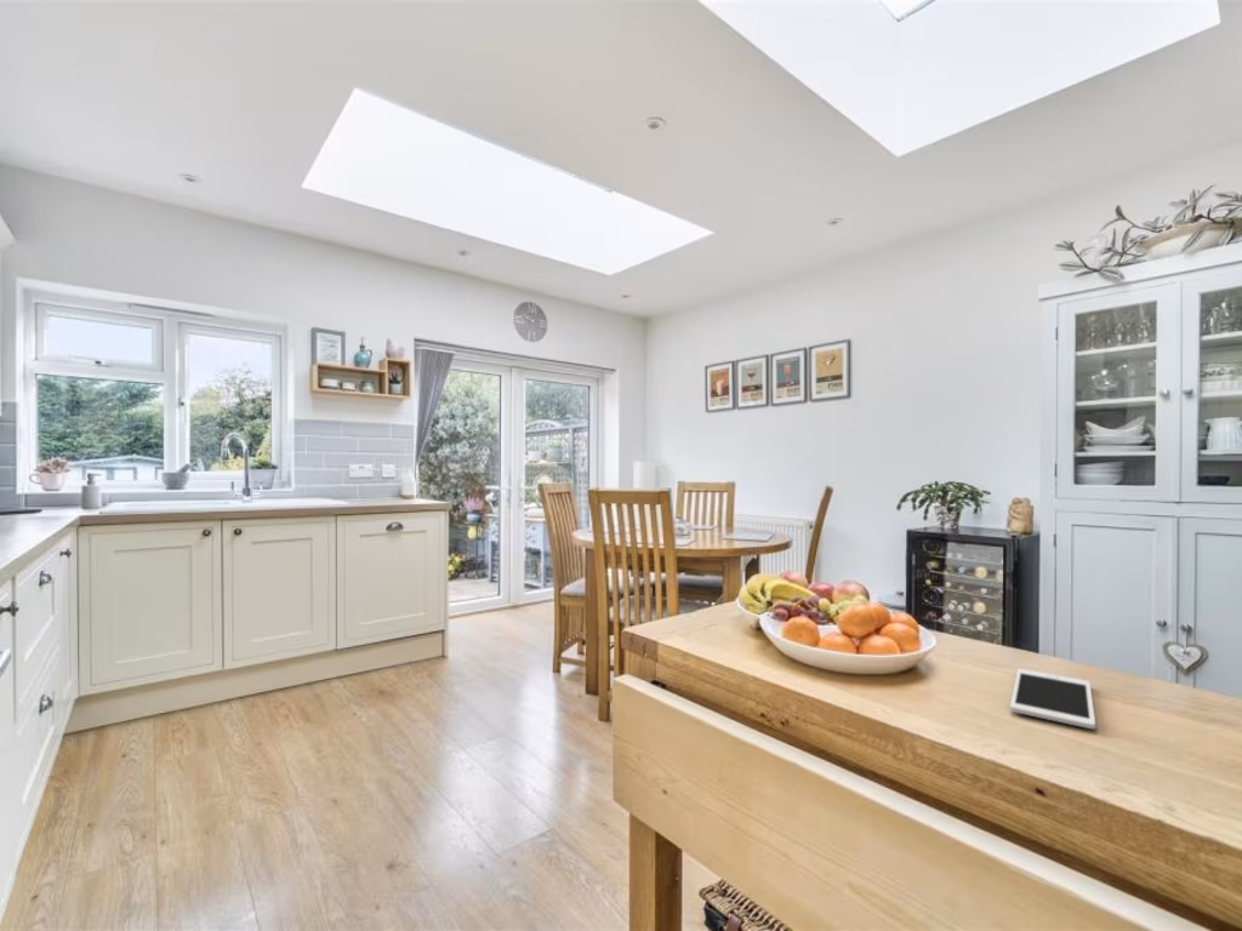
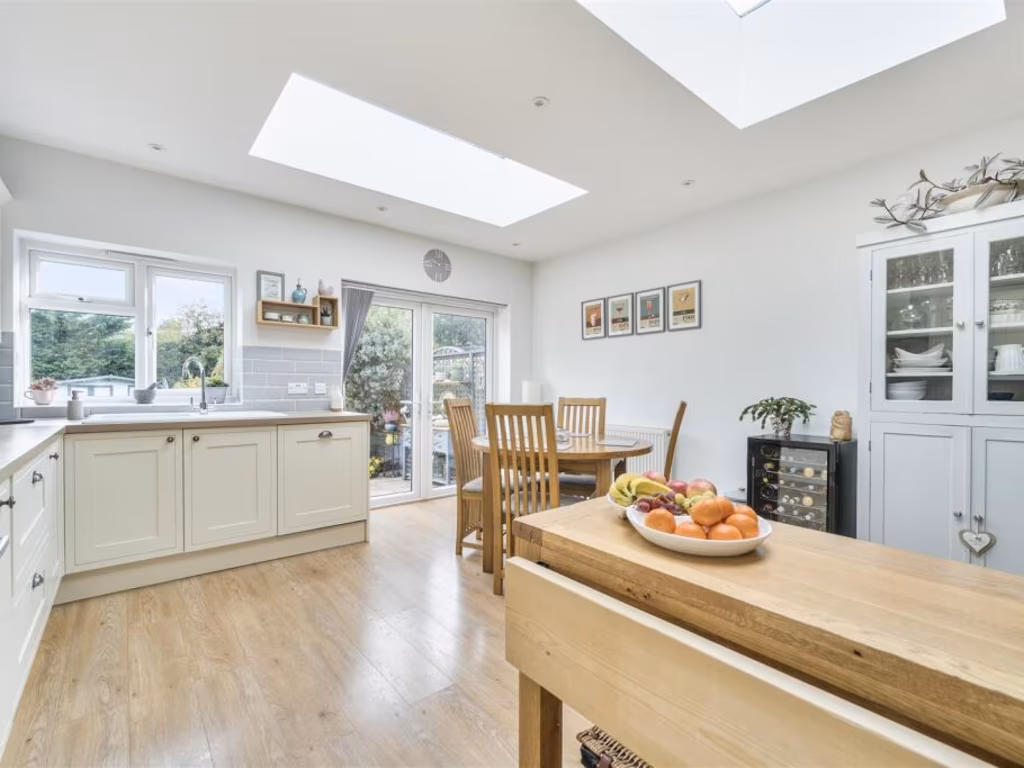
- cell phone (1052, 695)
